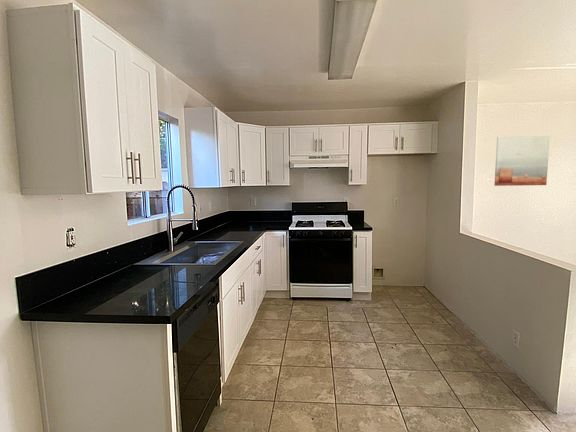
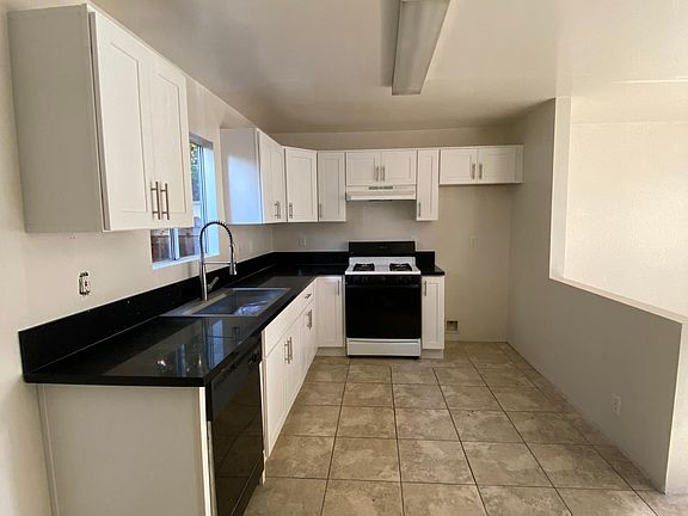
- wall art (521, 161)
